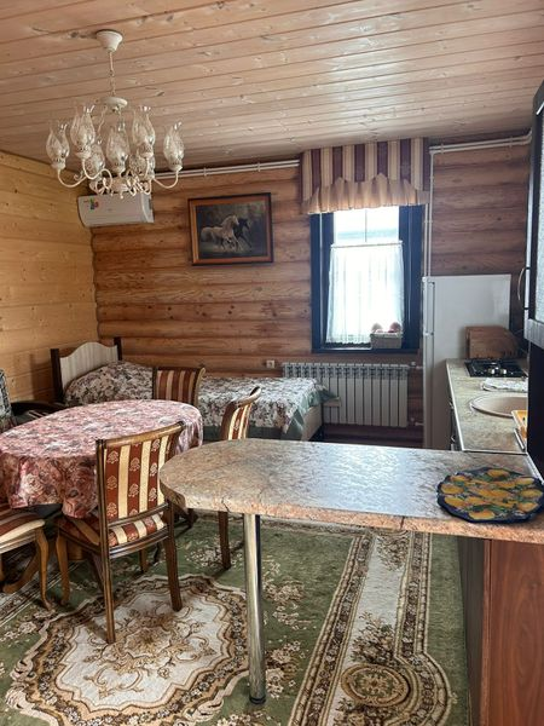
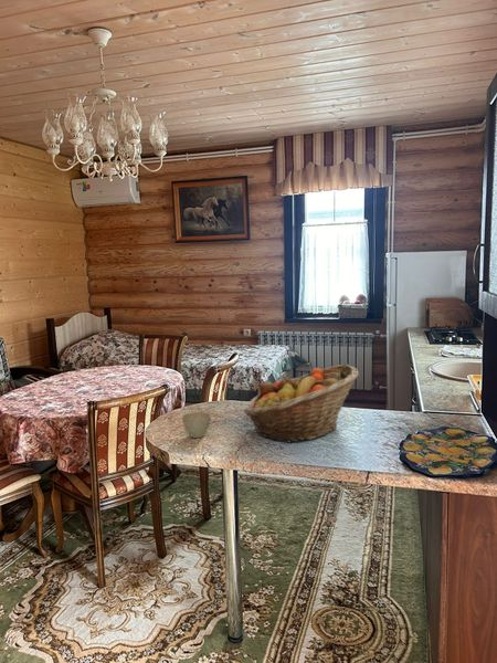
+ fruit basket (302, 398)
+ flower pot (197, 425)
